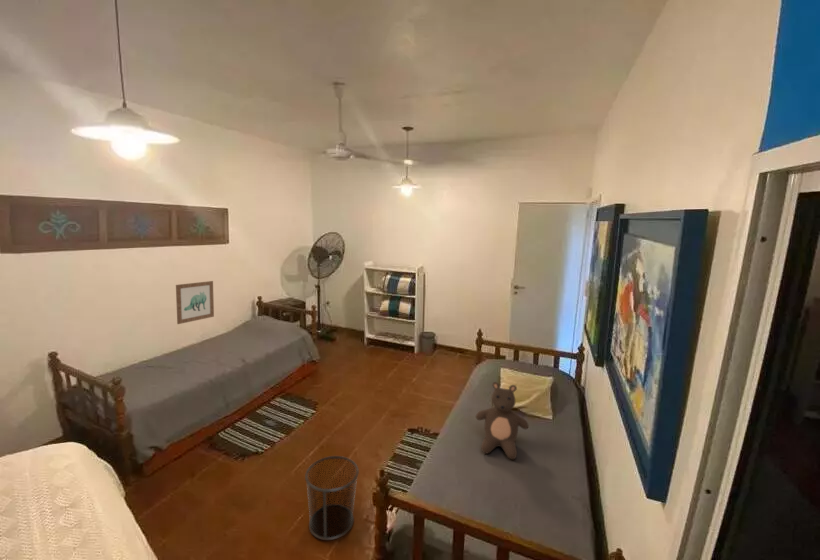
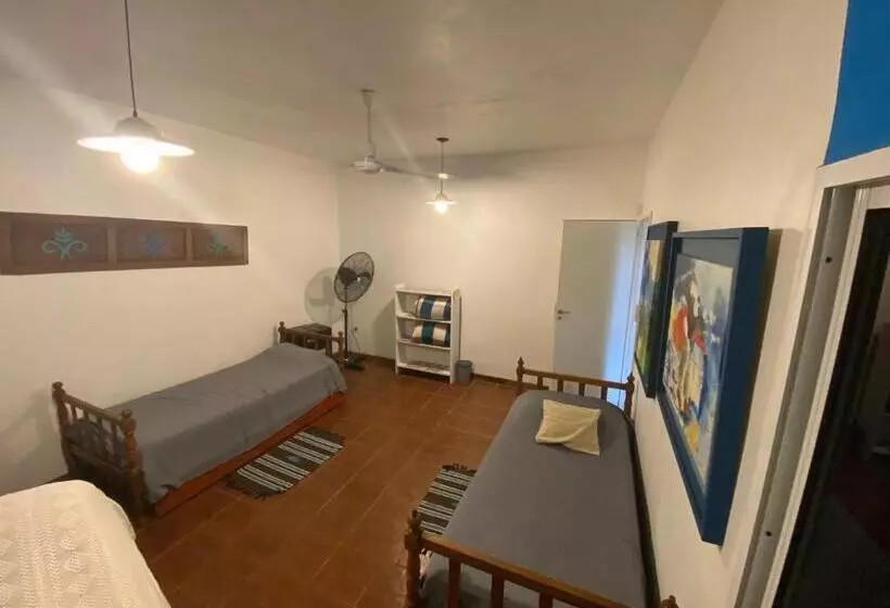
- waste bin (331, 497)
- wall art (195, 301)
- teddy bear (501, 417)
